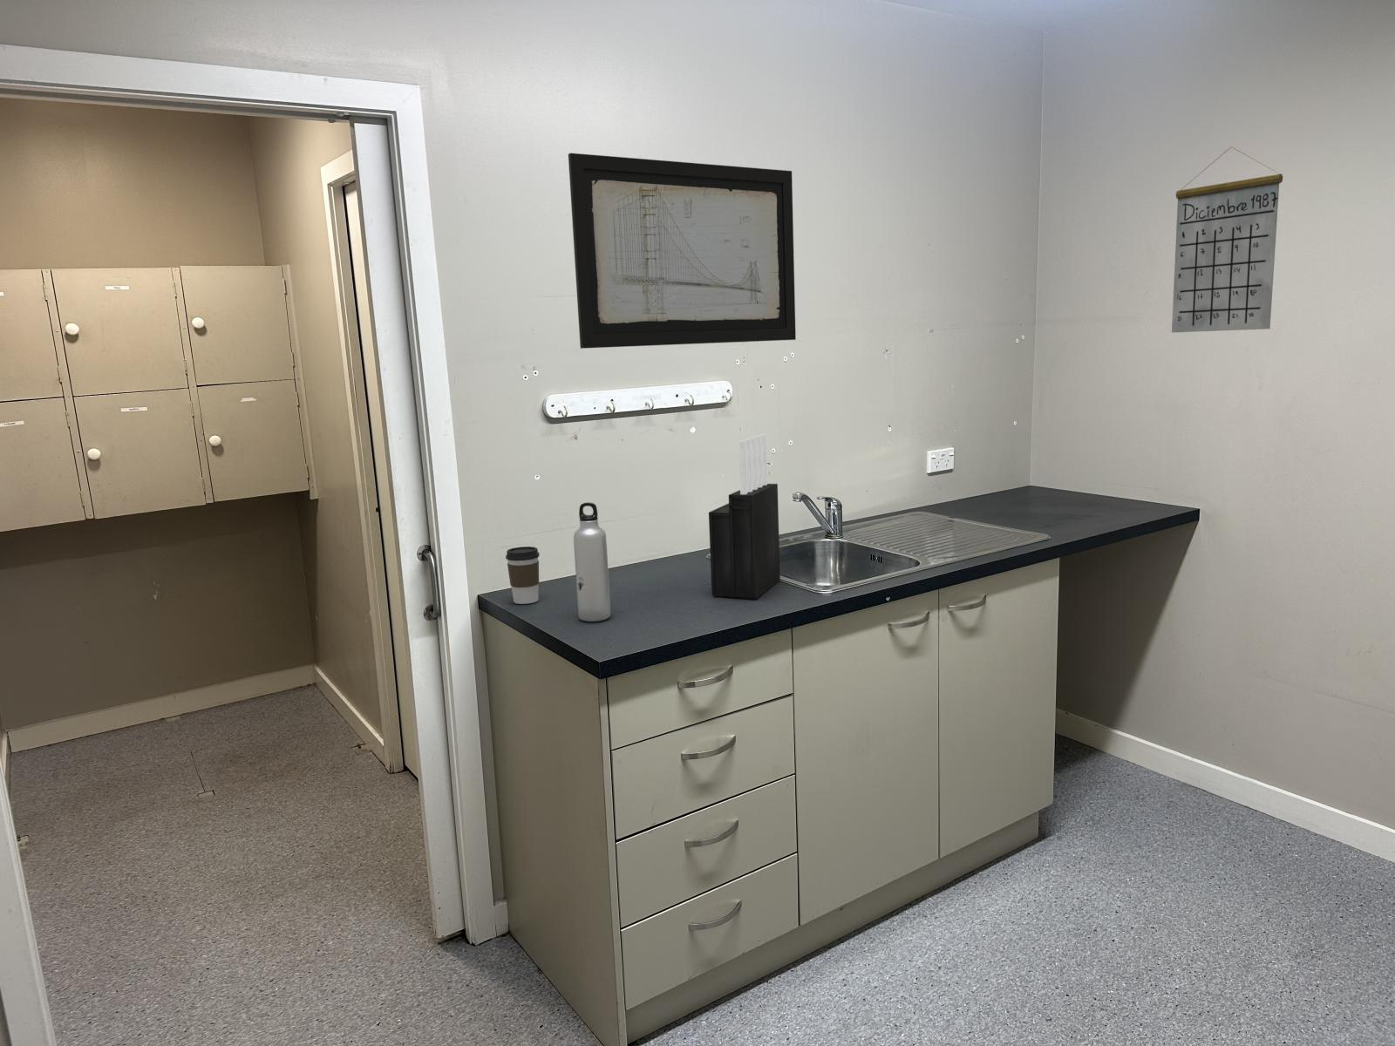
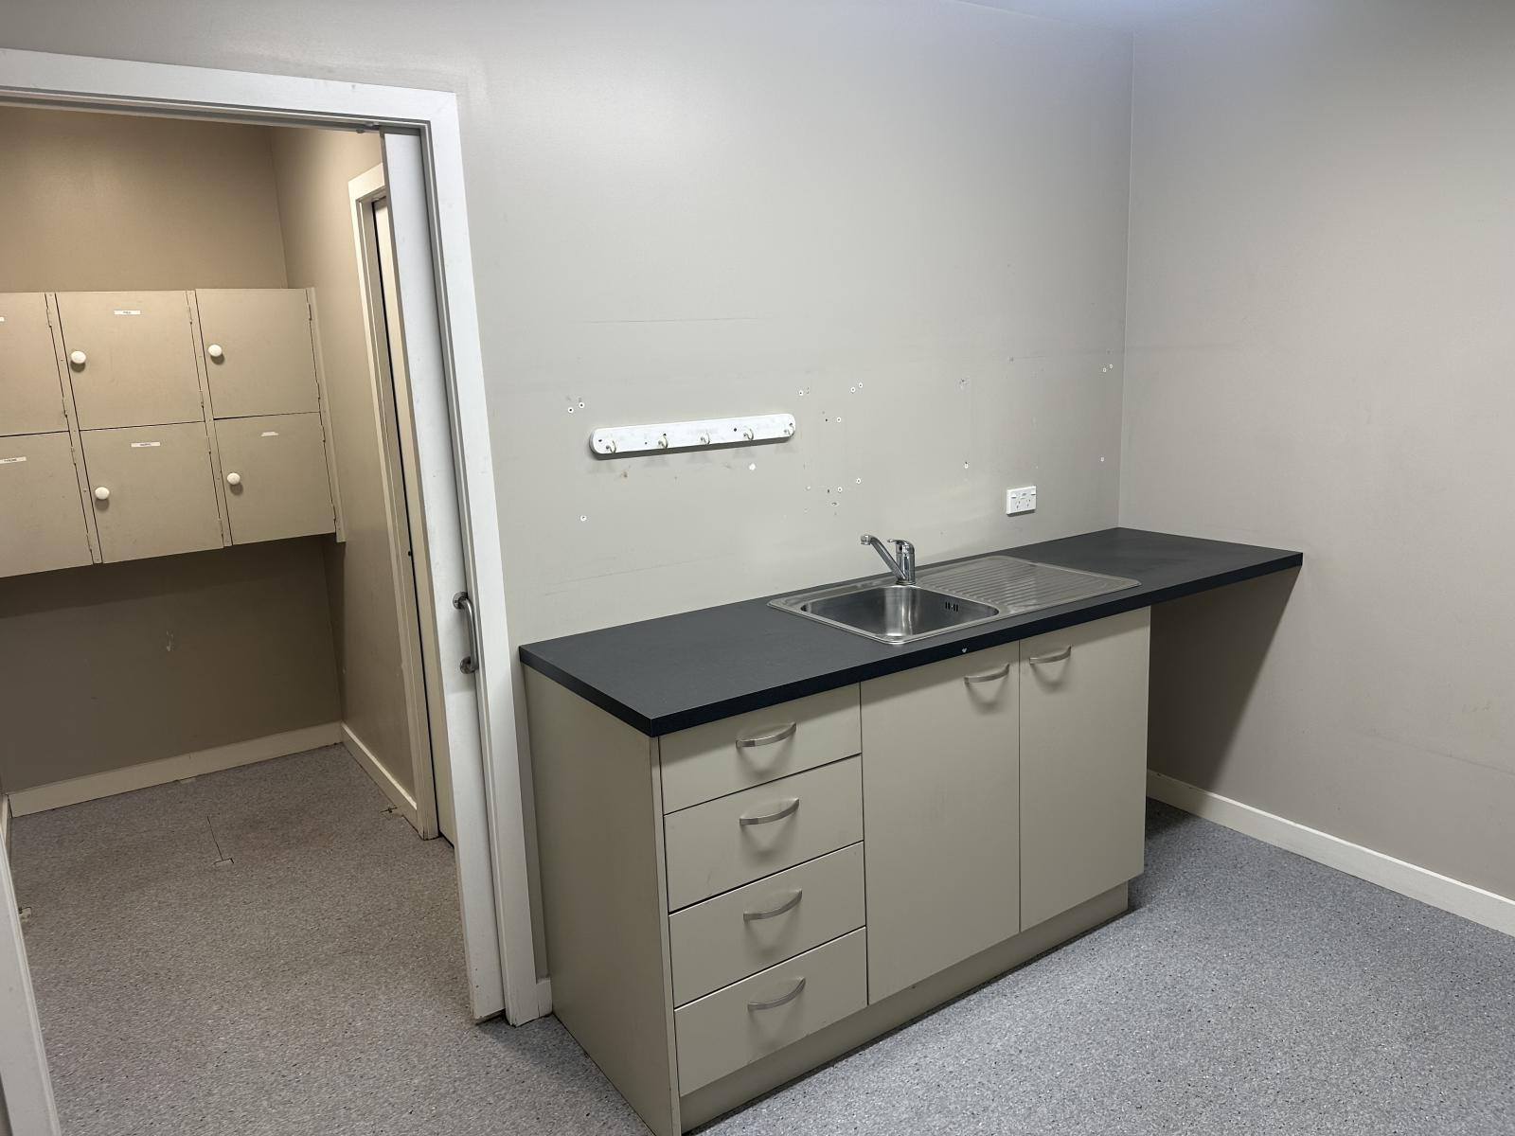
- wall art (691, 255)
- knife block (739, 513)
- coffee cup (524, 576)
- water bottle (591, 560)
- calendar (1224, 240)
